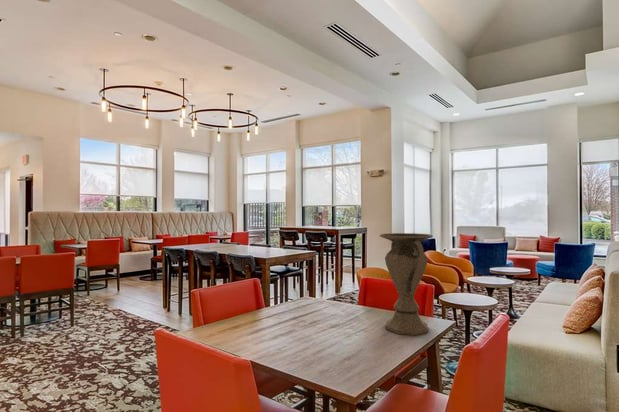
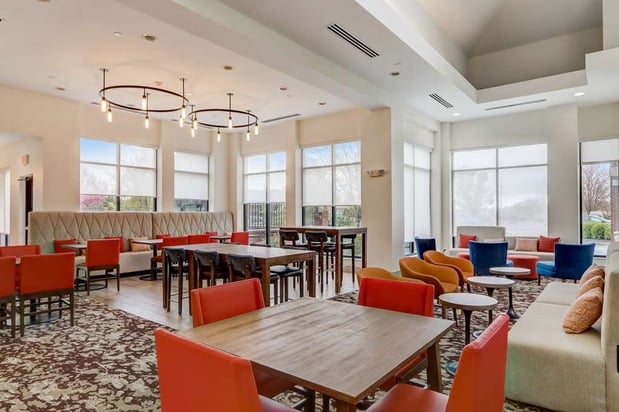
- vase (406, 281)
